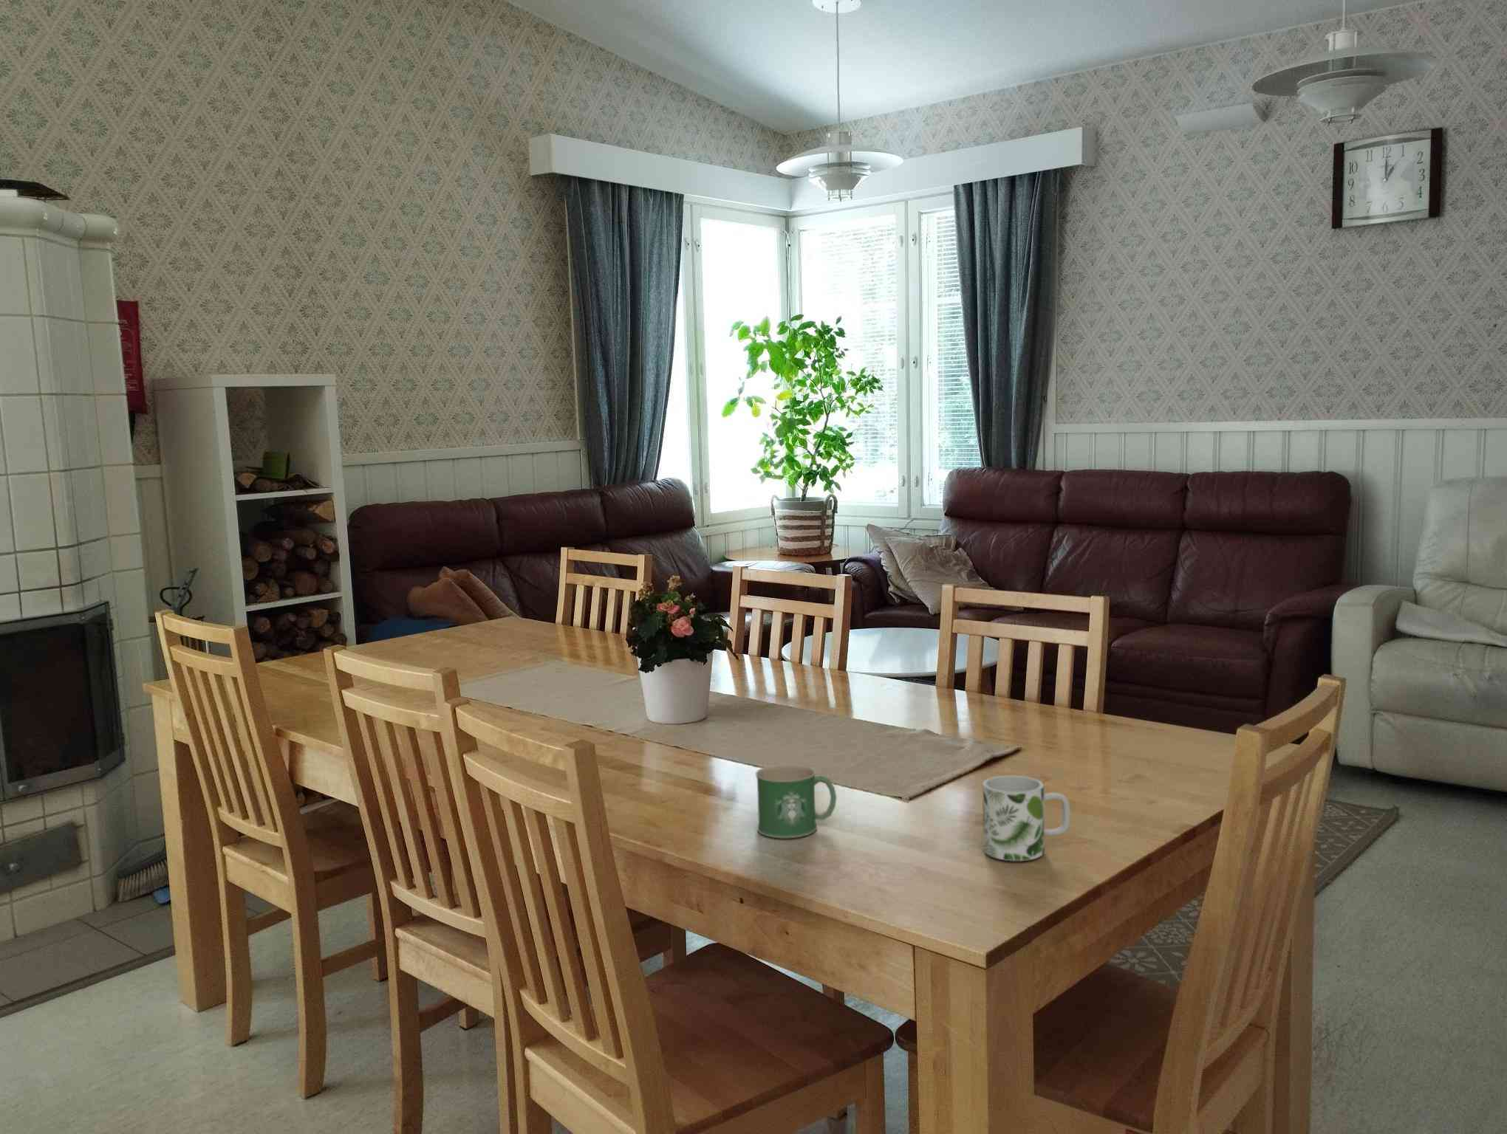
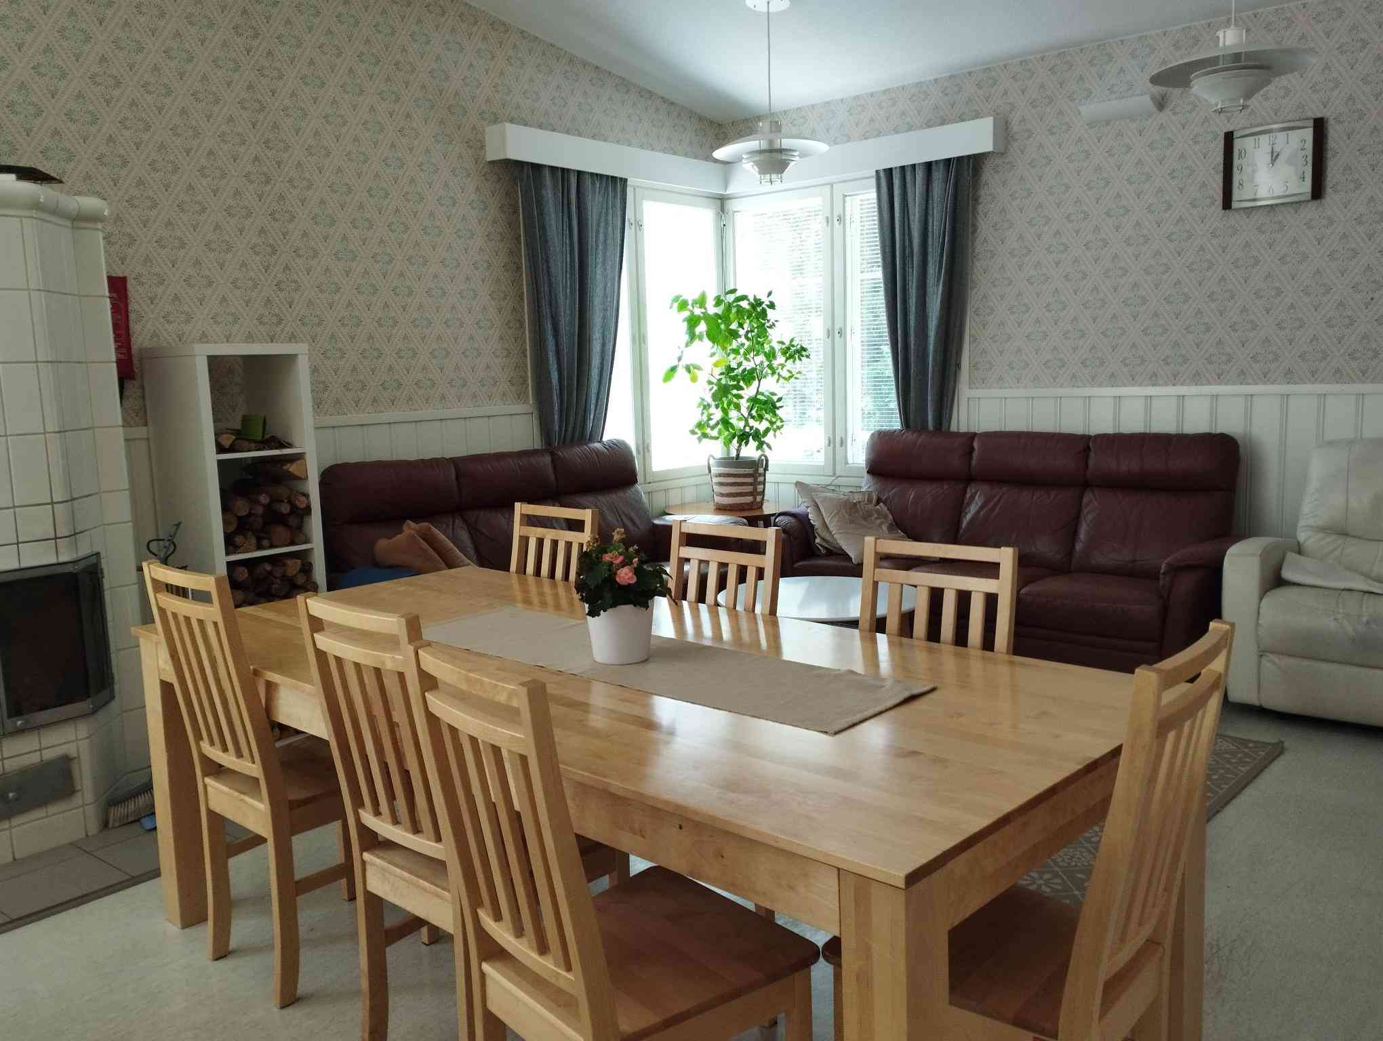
- mug (796, 799)
- mug (1027, 816)
